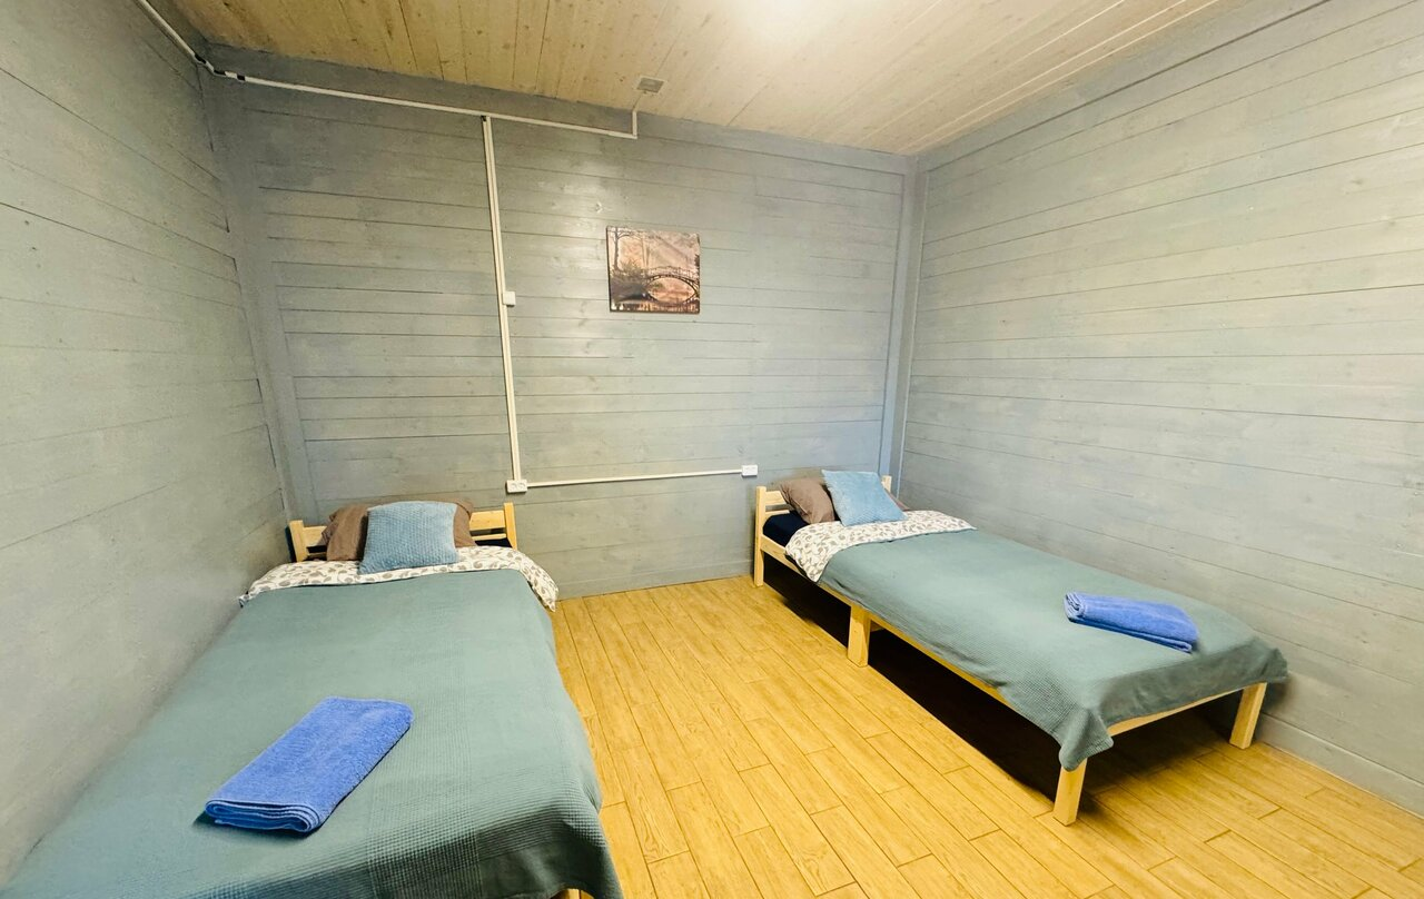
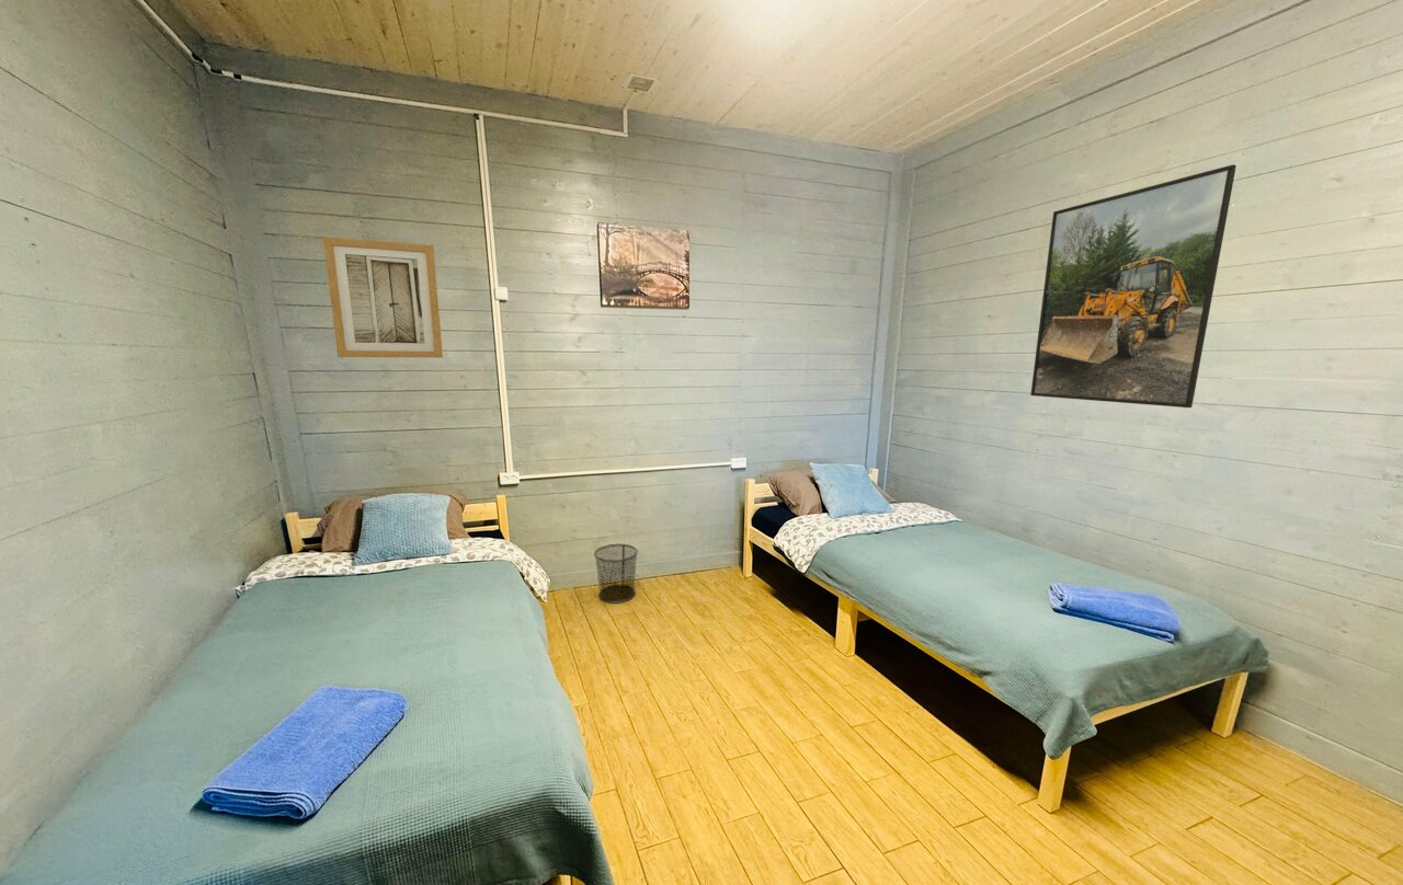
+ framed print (1116, 299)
+ waste bin (616, 572)
+ wall art (386, 300)
